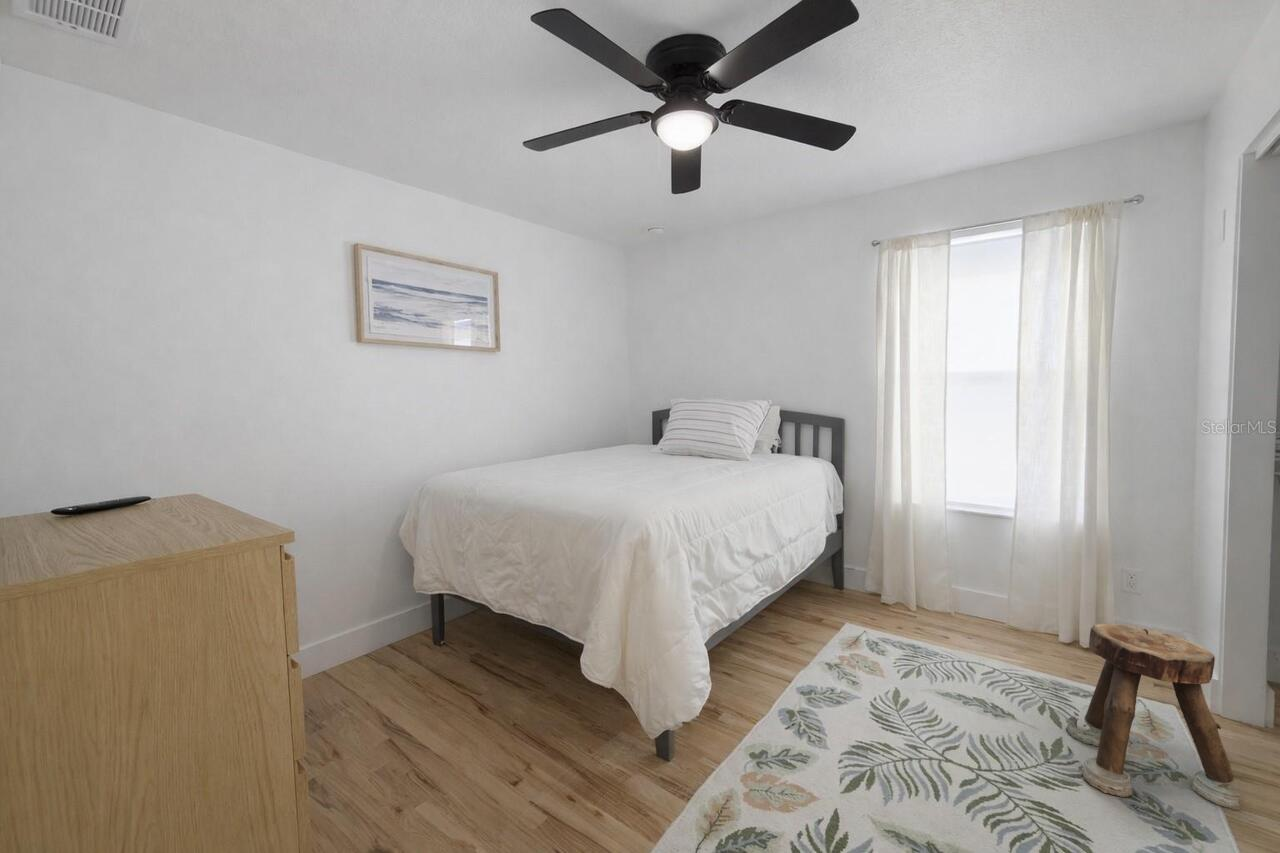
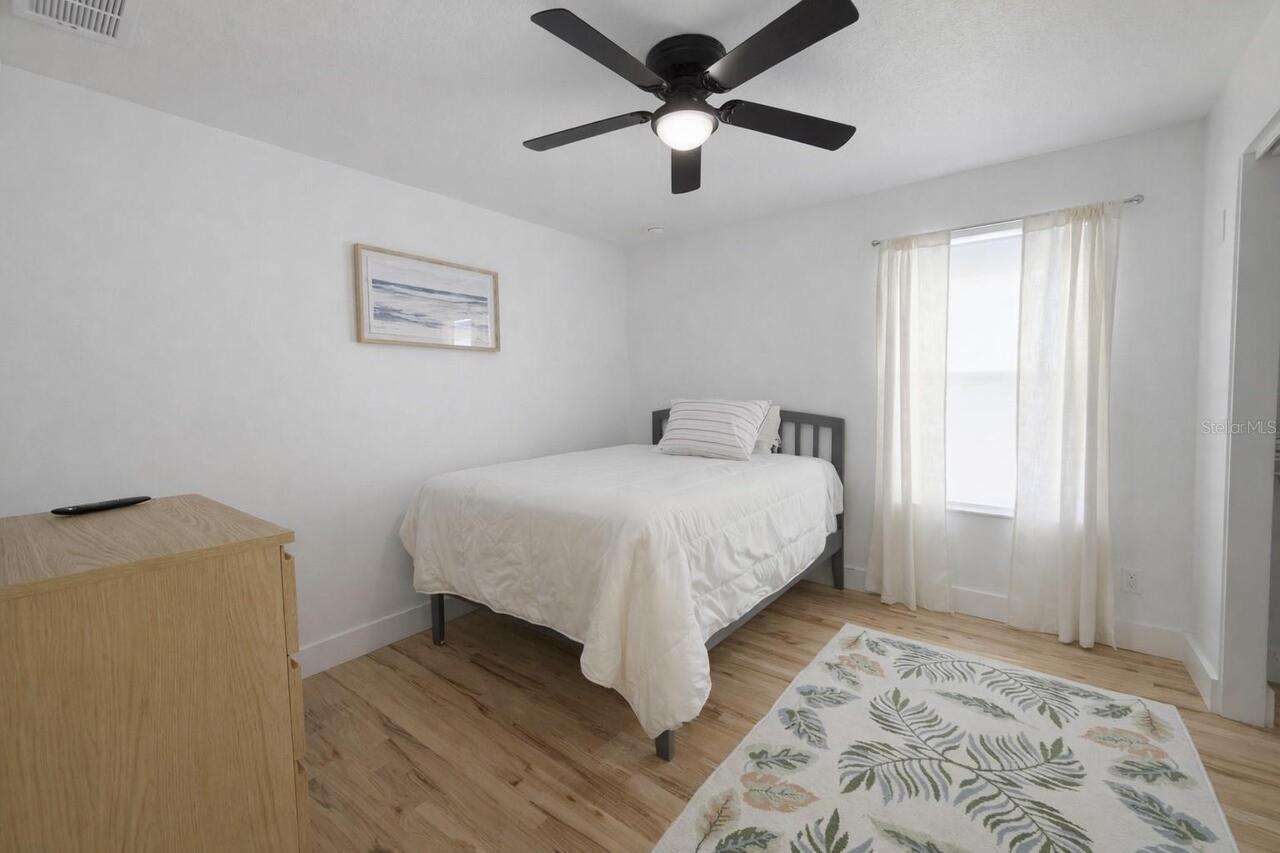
- stool (1135, 703)
